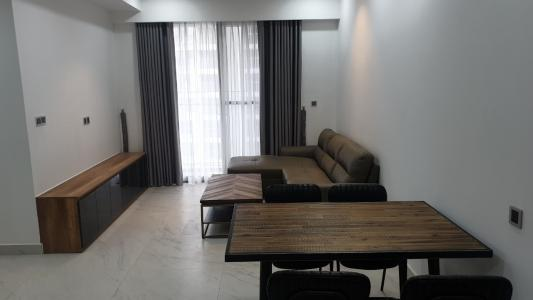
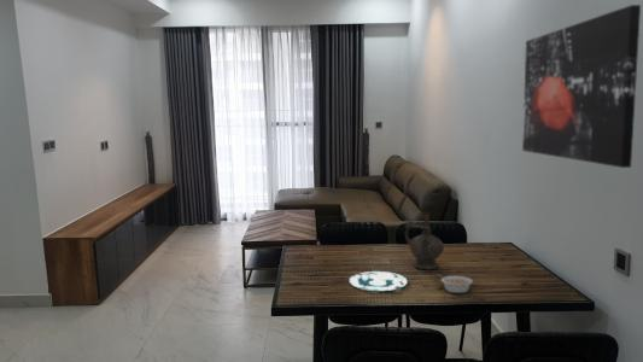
+ ceremonial vessel (423, 239)
+ legume (455, 284)
+ wall art (568, 93)
+ plate (378, 278)
